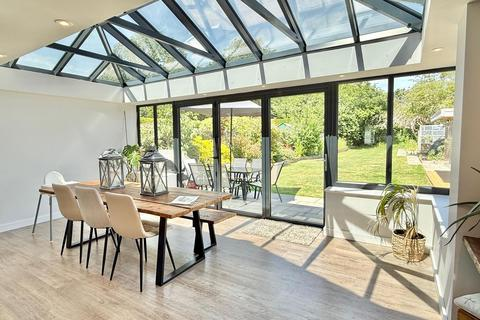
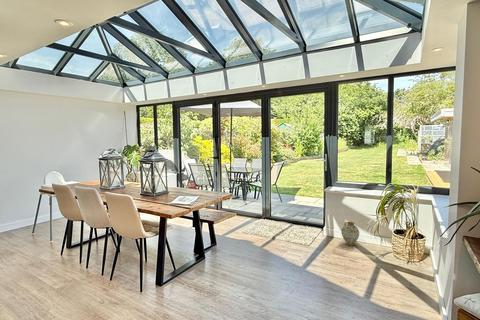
+ ceramic jug (350, 233)
